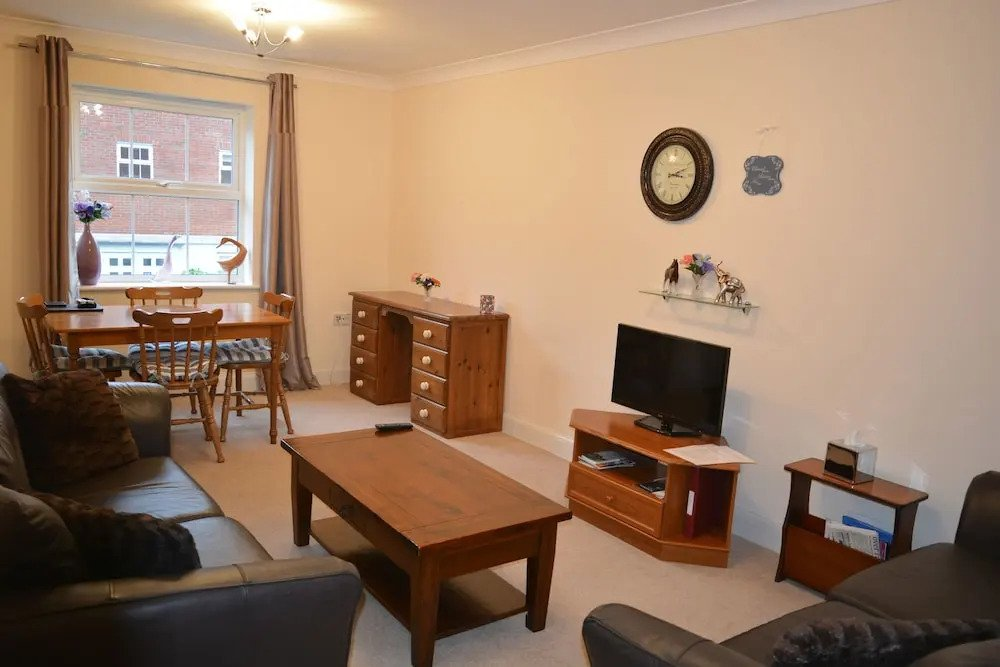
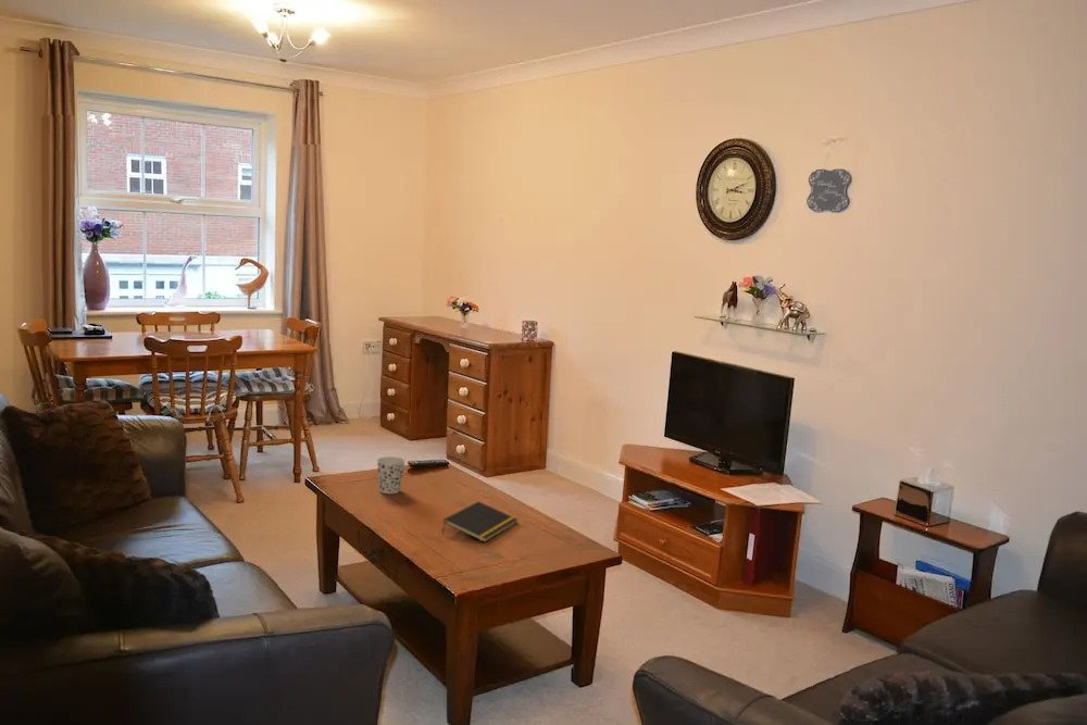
+ notepad (480, 521)
+ cup (390, 475)
